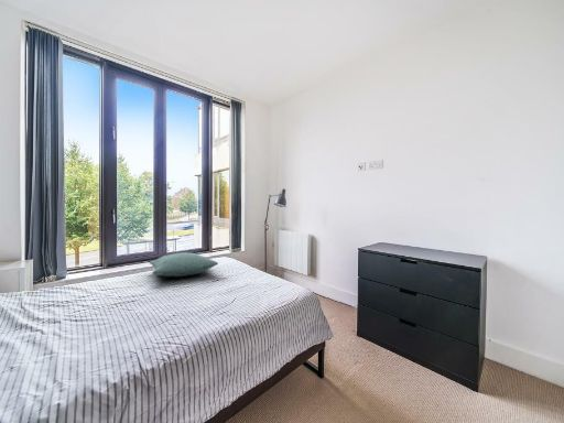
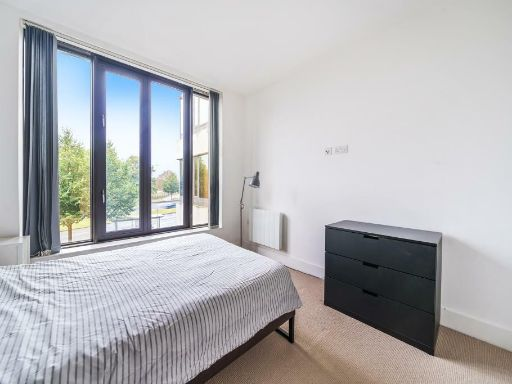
- pillow (182, 263)
